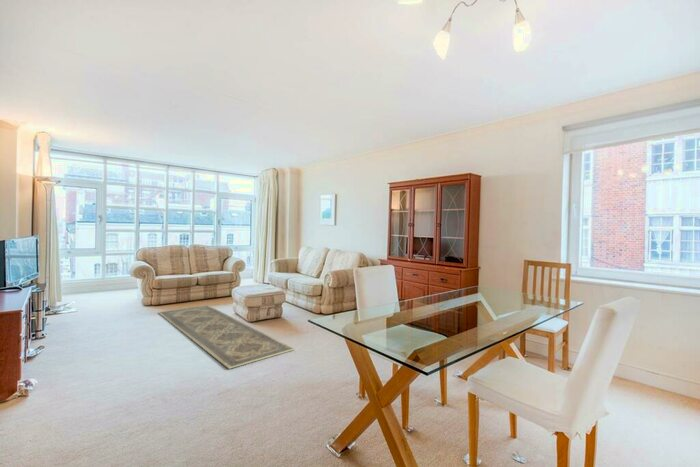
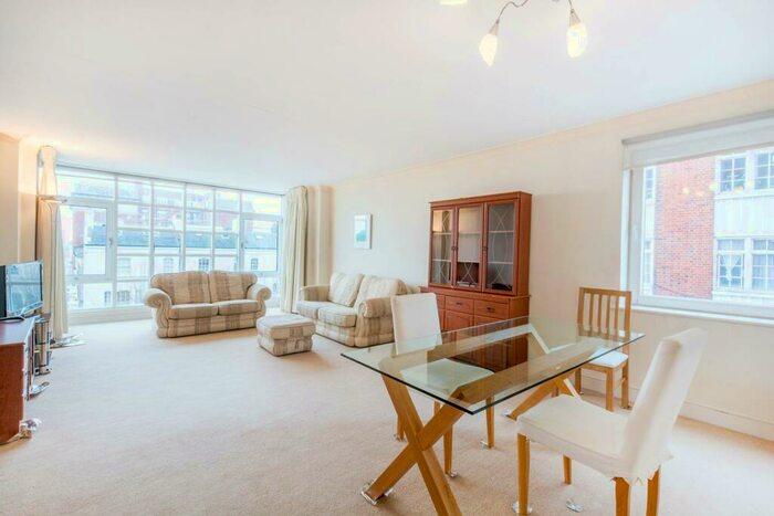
- rug (215, 327)
